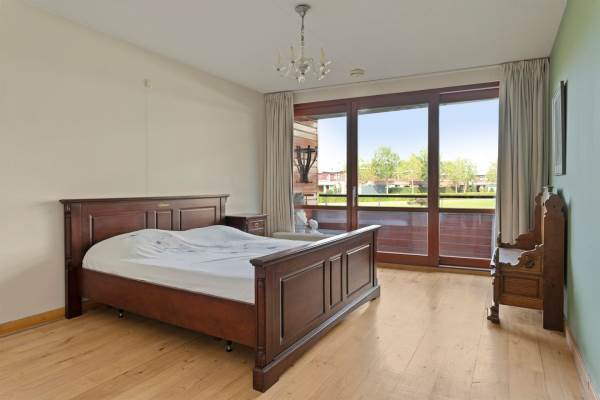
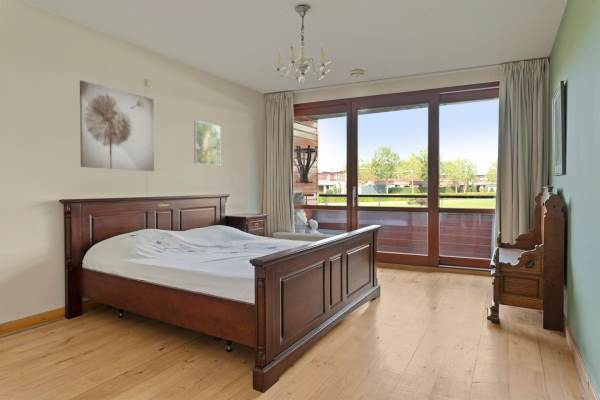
+ wall art (120, 130)
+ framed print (207, 144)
